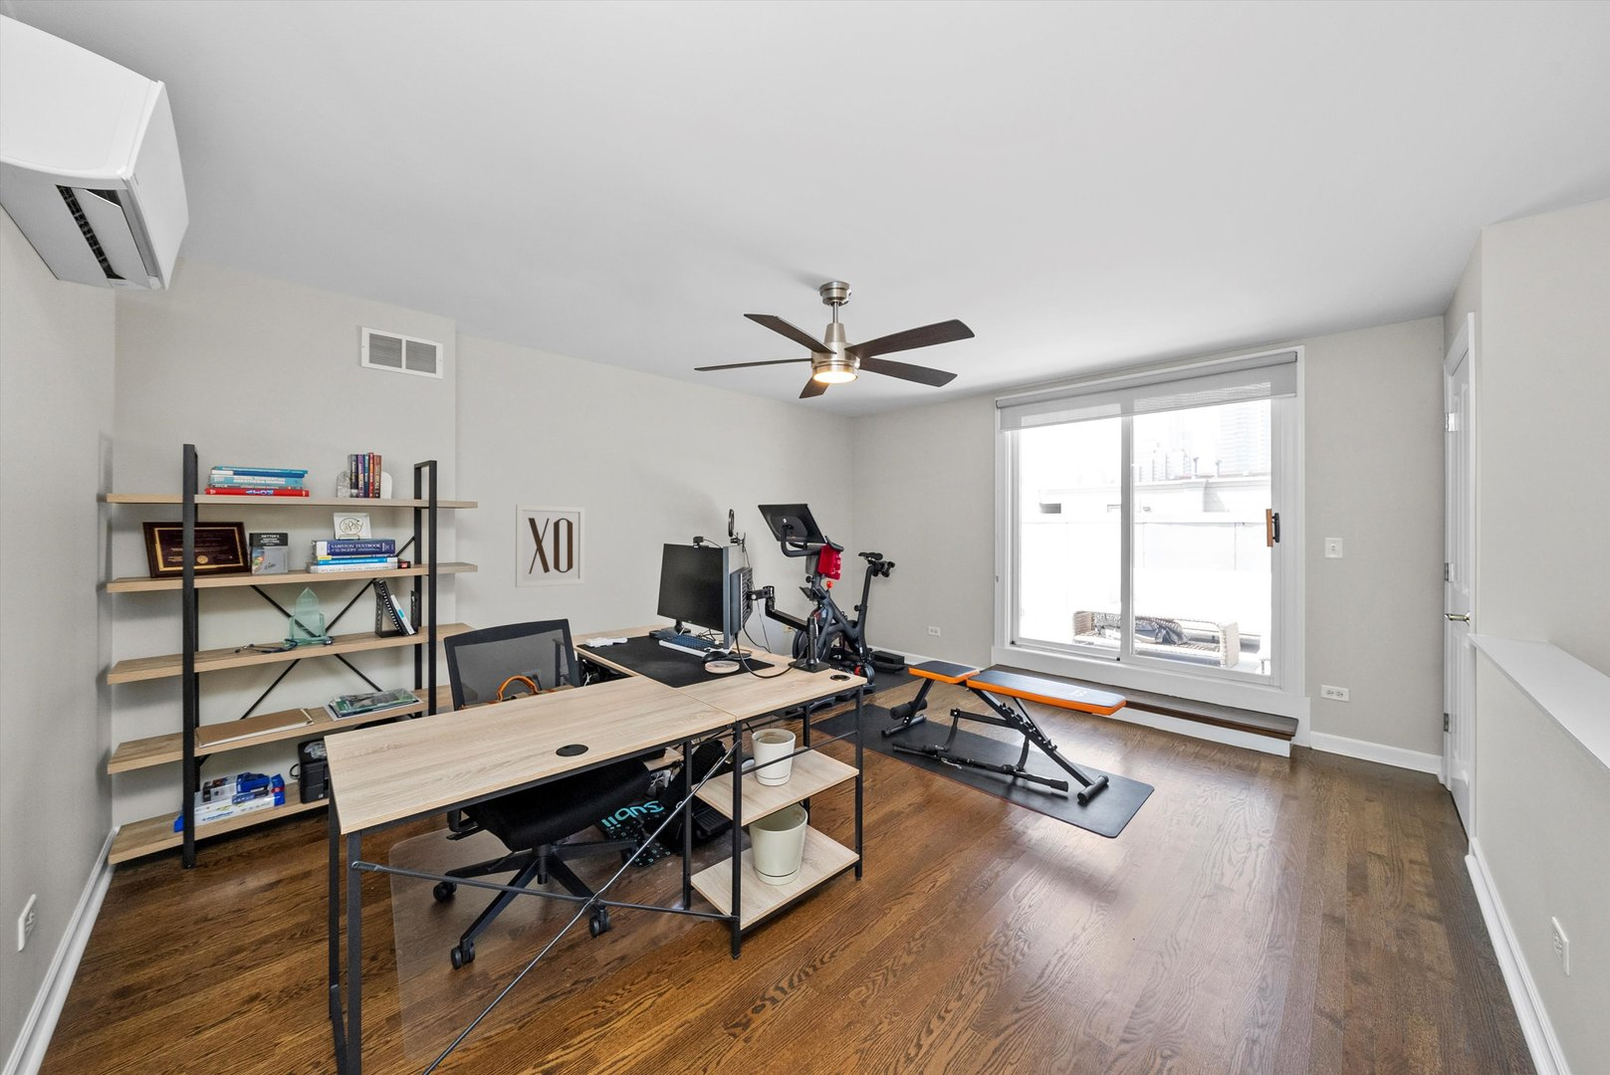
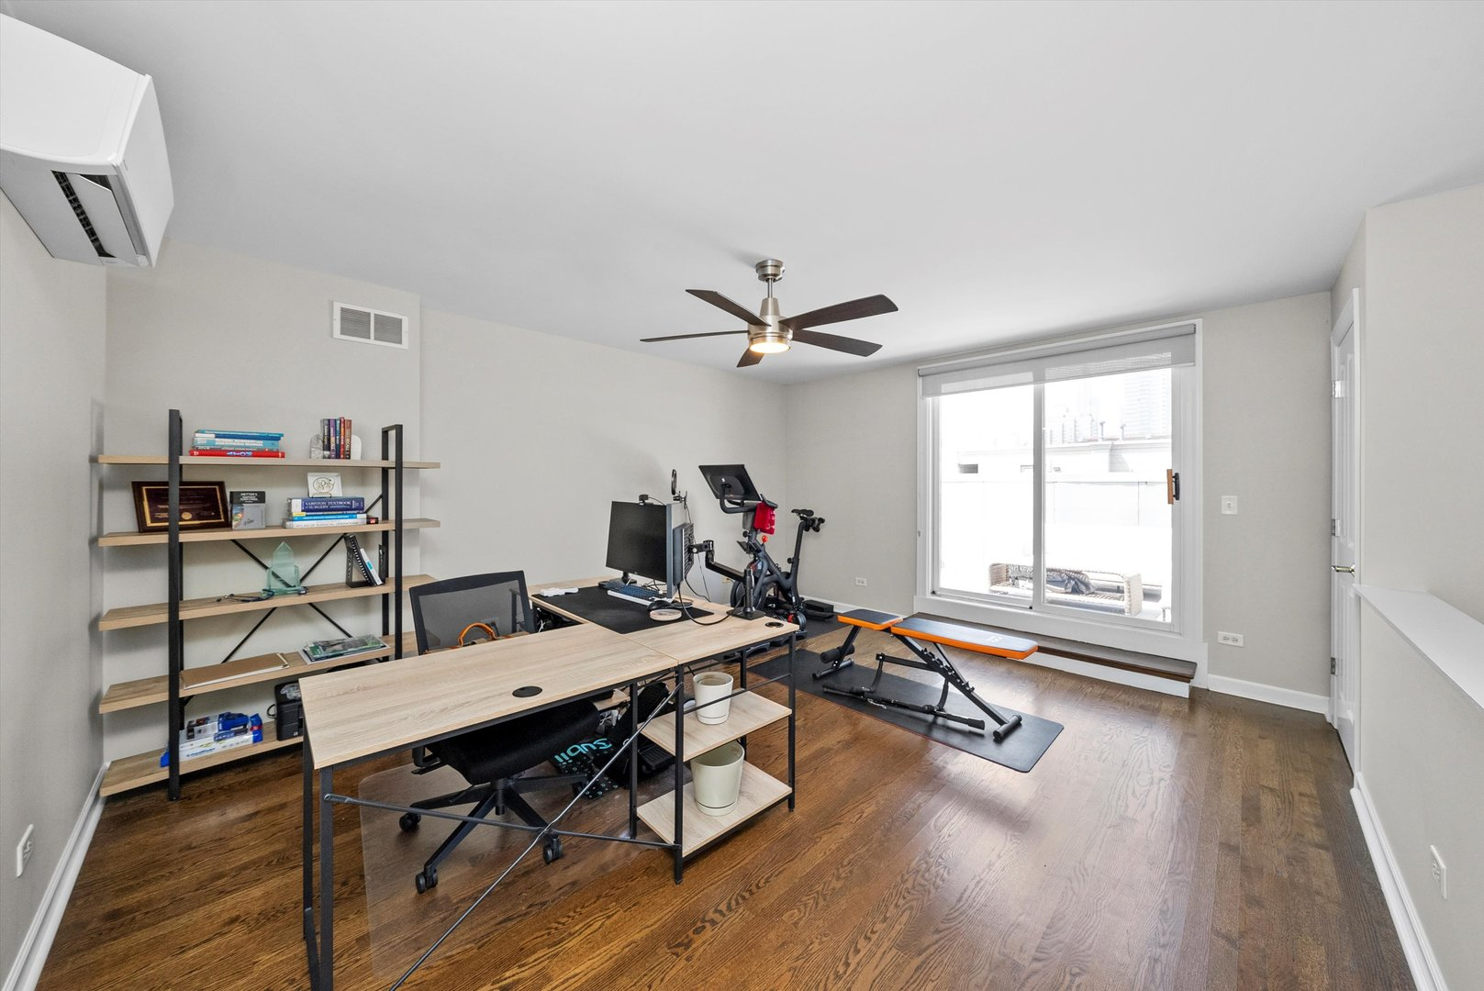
- wall art (551, 546)
